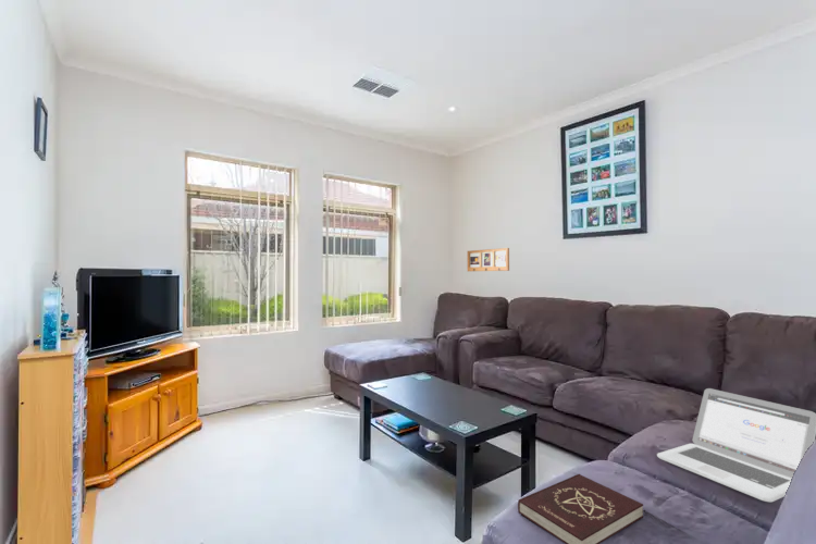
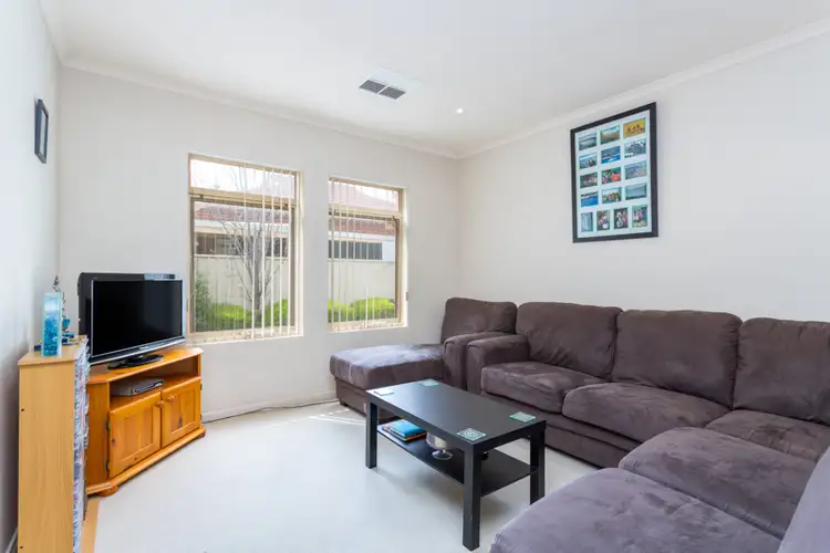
- book (579, 507)
- picture frame (486, 260)
- laptop (732, 436)
